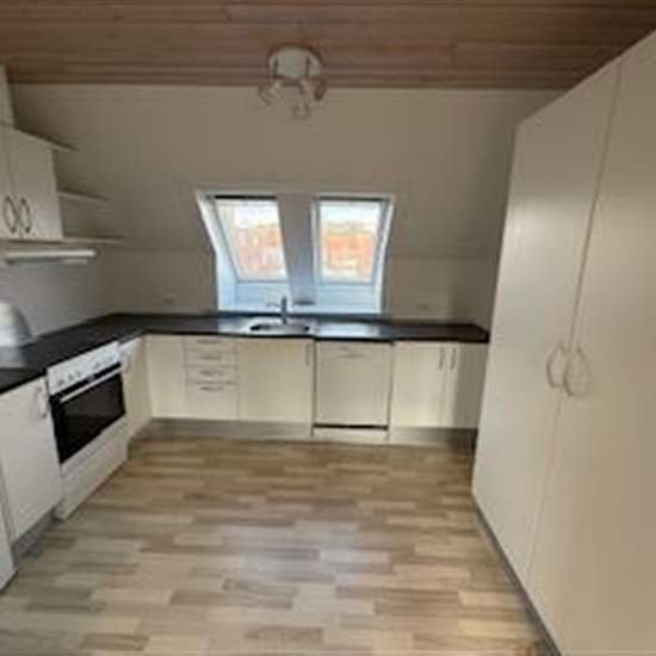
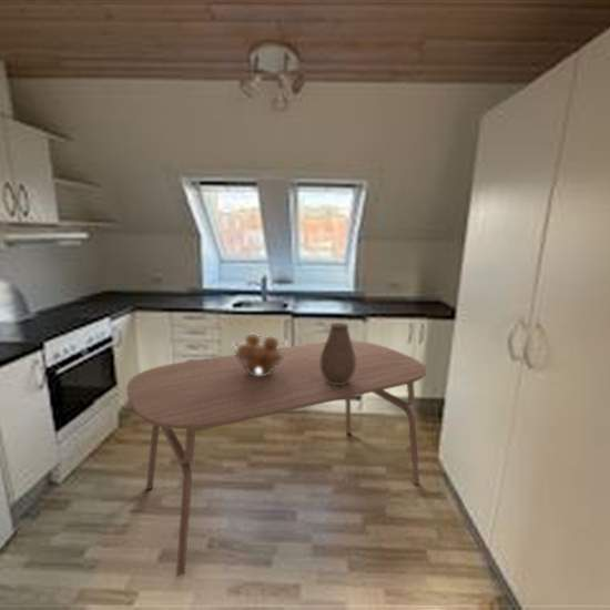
+ fruit basket (260, 353)
+ dining table (283, 411)
+ vase (338, 353)
